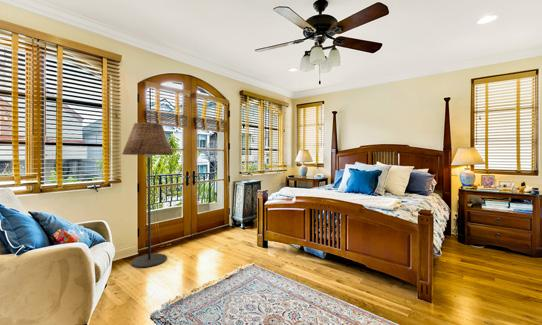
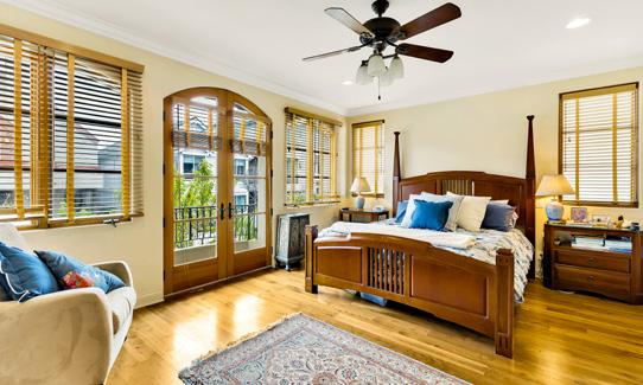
- floor lamp (149, 192)
